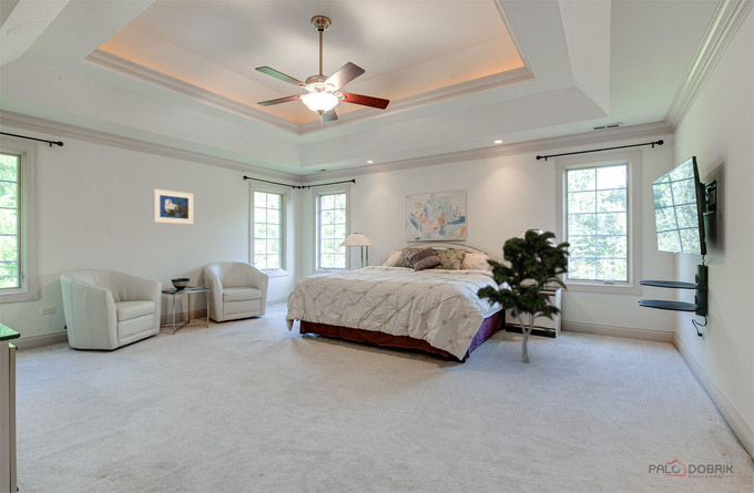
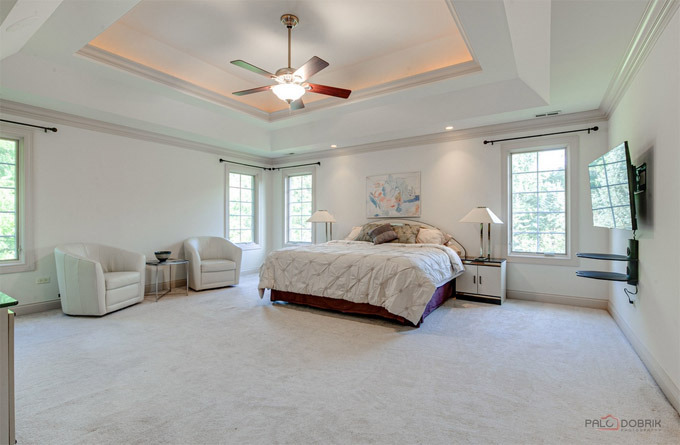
- indoor plant (522, 295)
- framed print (174, 207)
